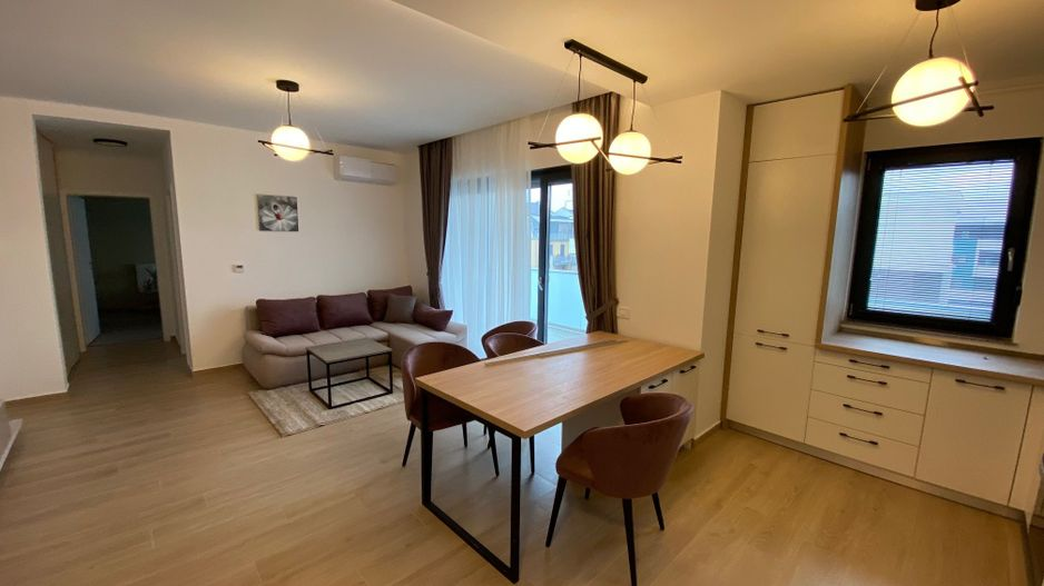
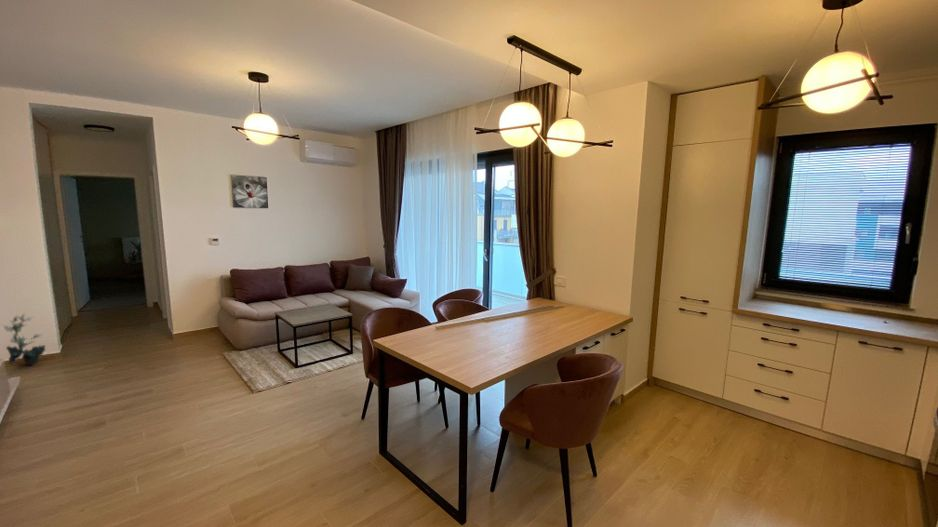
+ decorative plant (23, 340)
